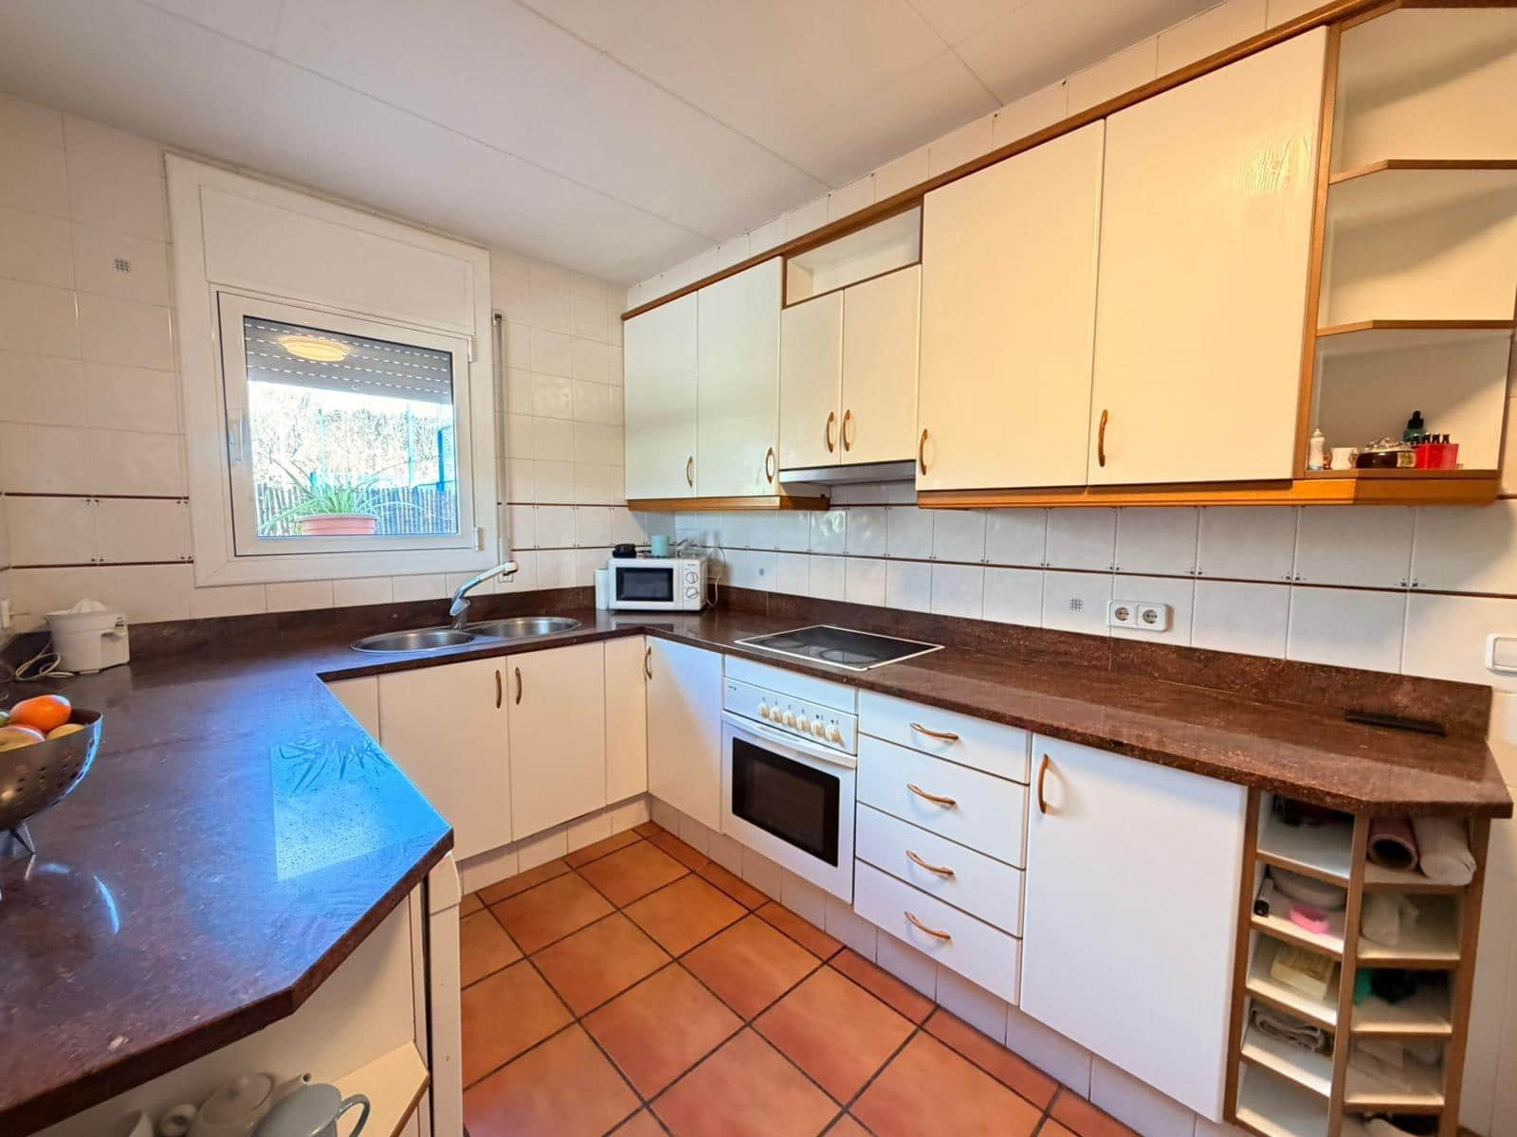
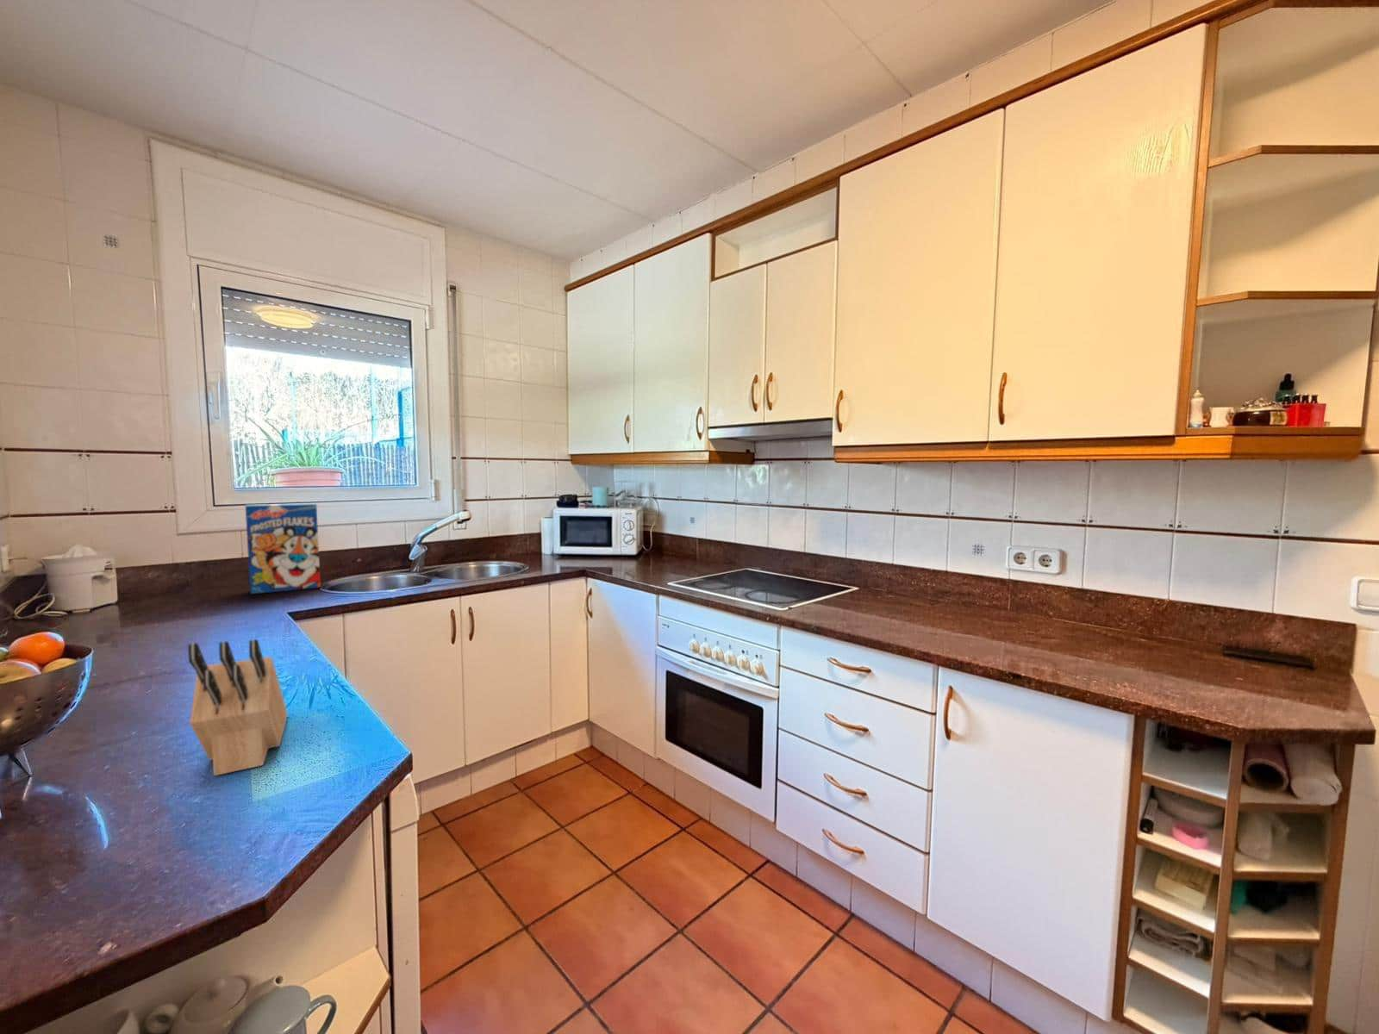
+ cereal box (283, 546)
+ knife block (241, 689)
